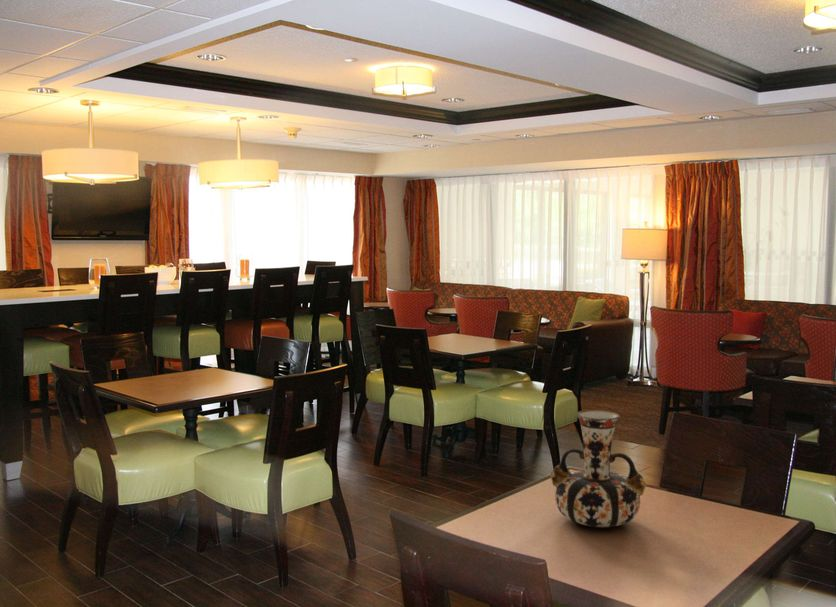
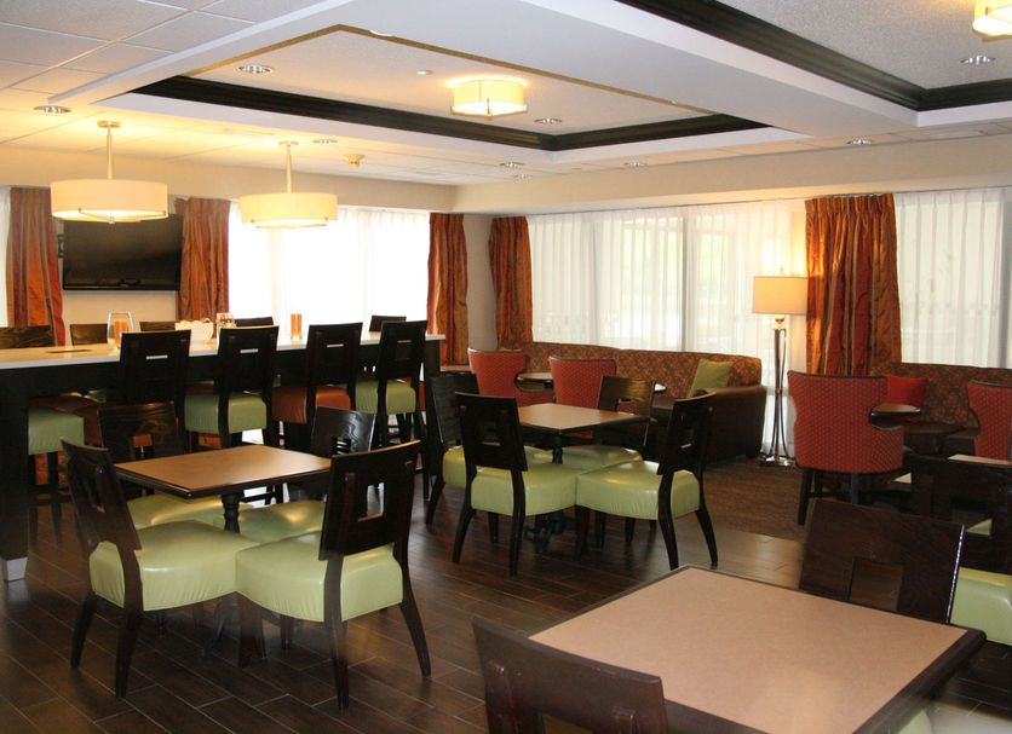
- vase (597, 467)
